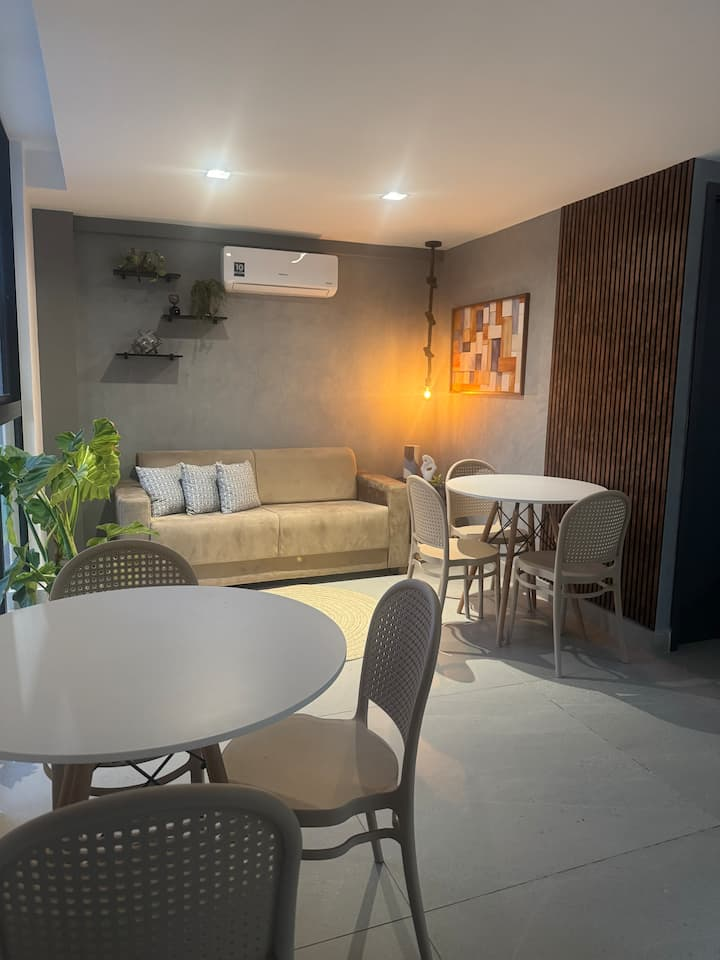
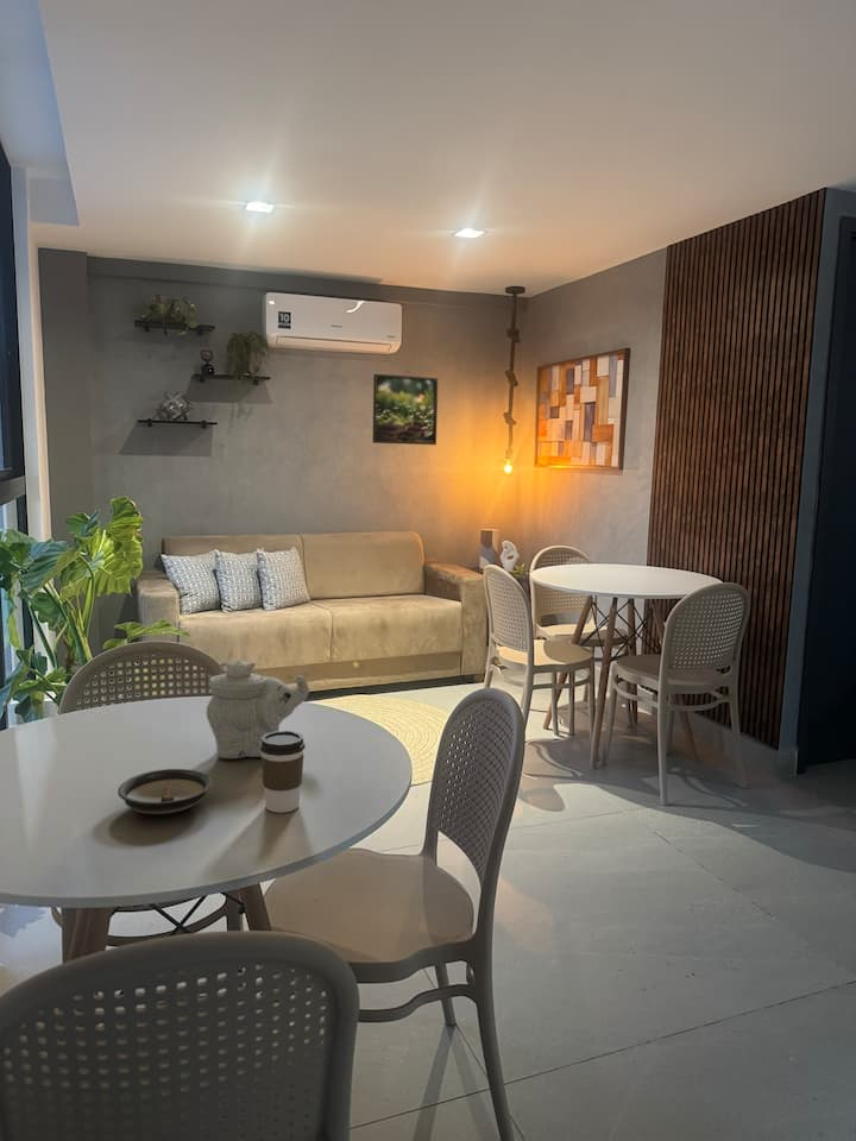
+ saucer (165, 795)
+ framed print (405, 410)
+ coffee cup (282, 771)
+ teapot (258, 706)
